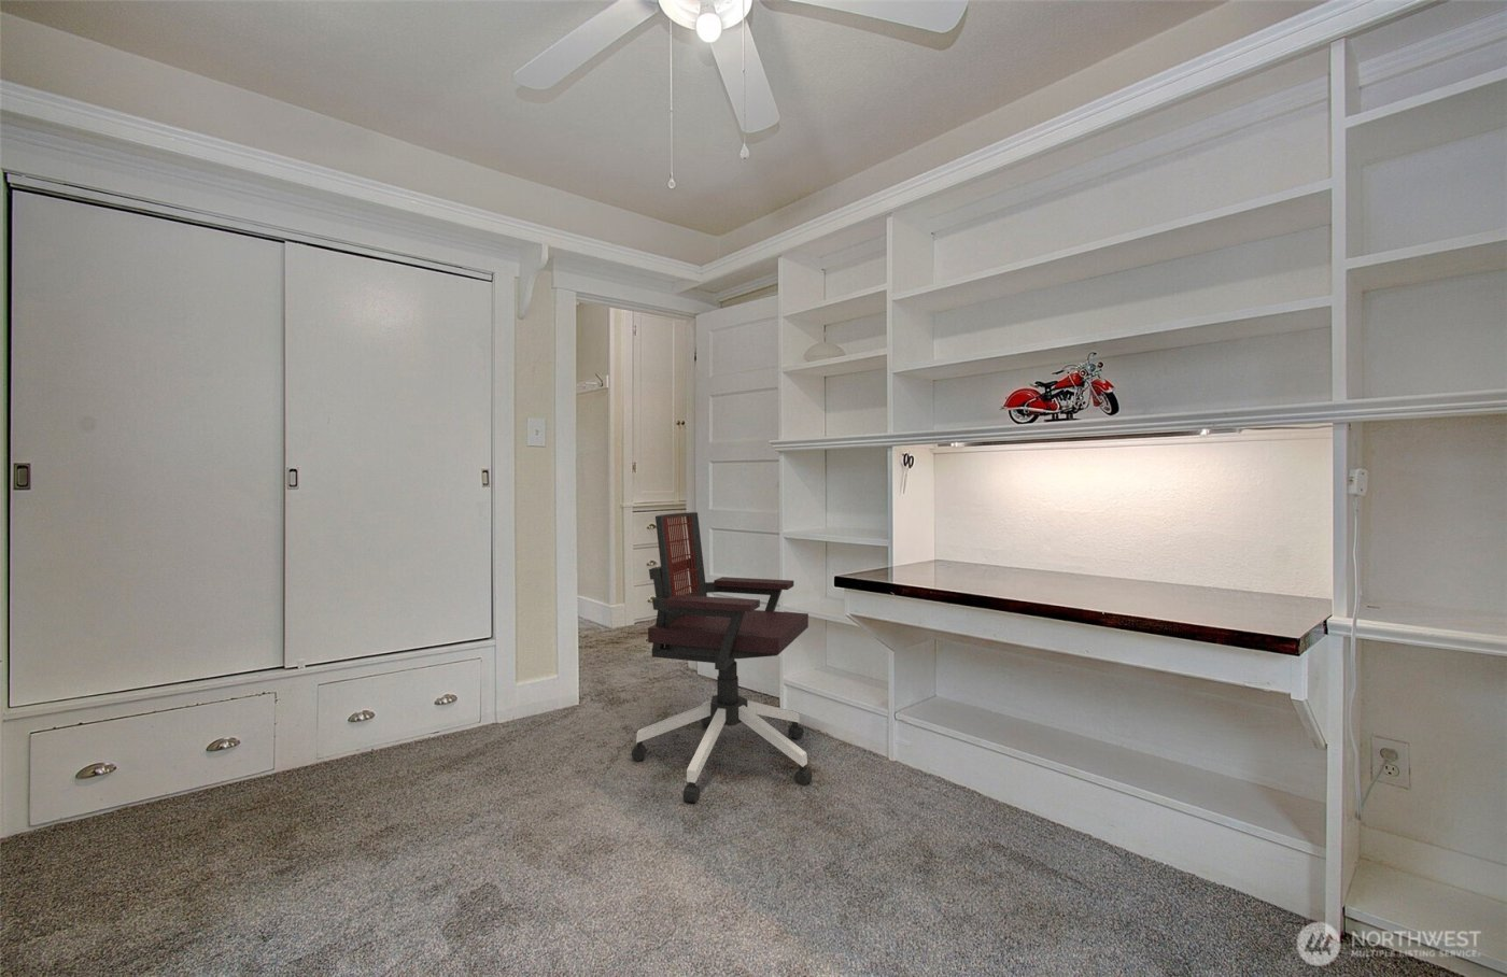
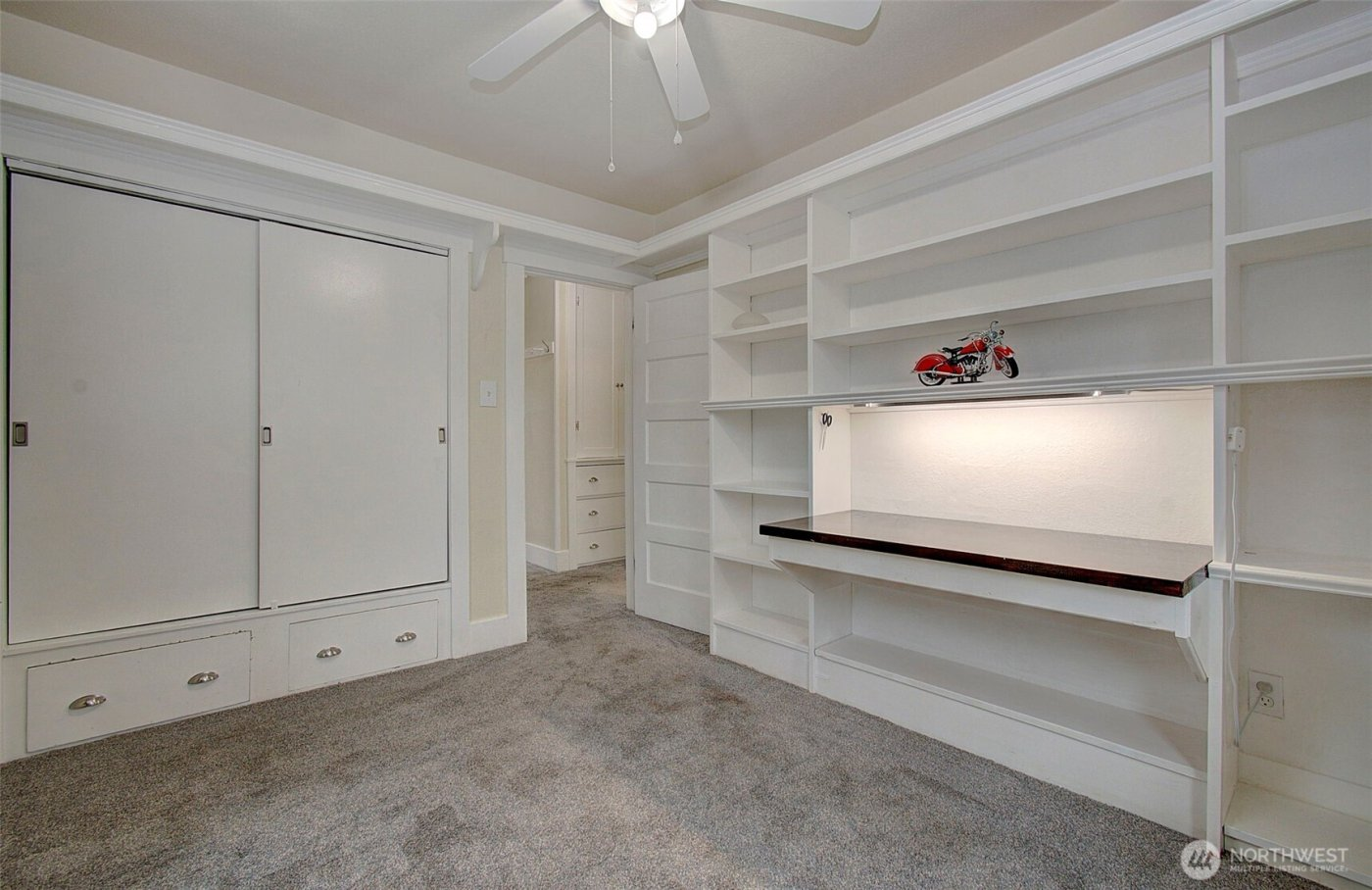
- office chair (725, 638)
